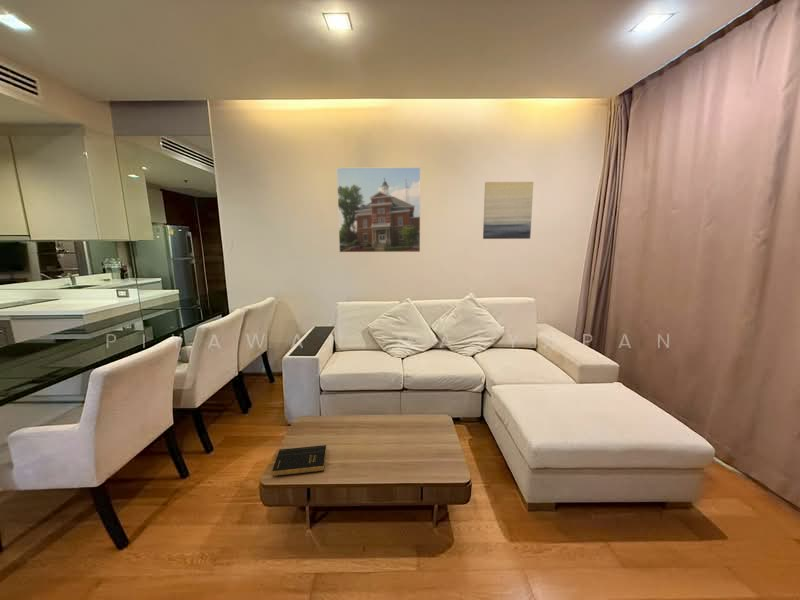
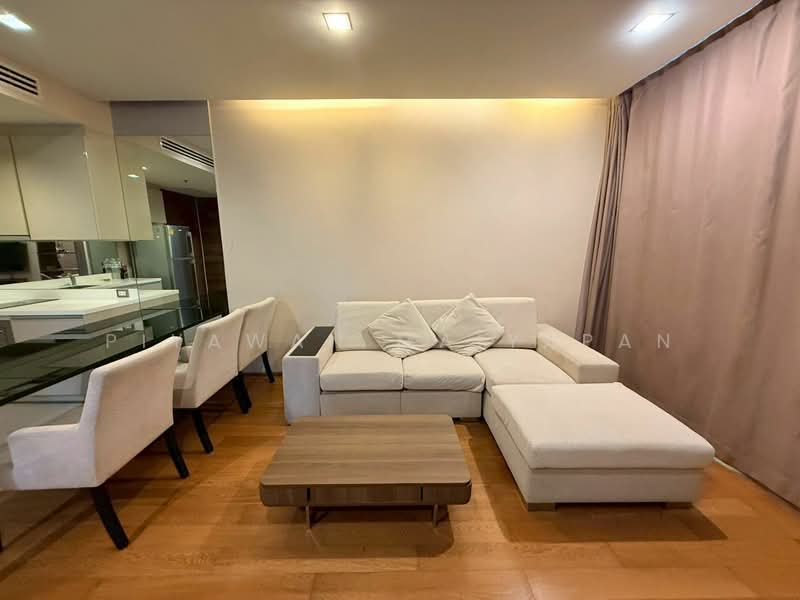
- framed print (379, 210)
- wall art (507, 210)
- book (299, 459)
